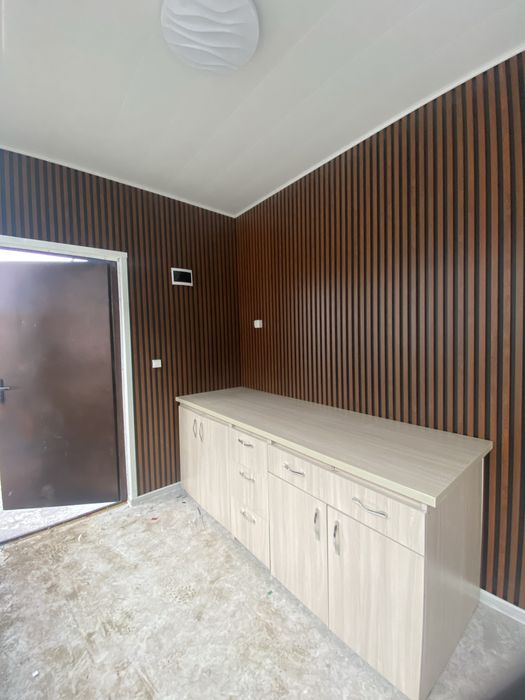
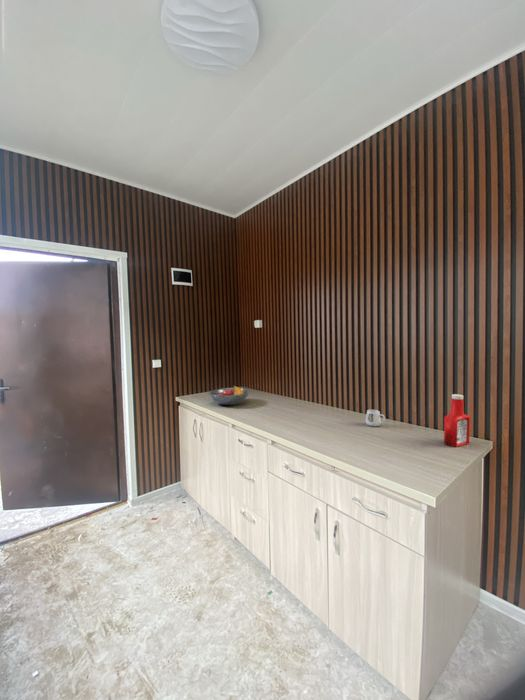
+ fruit bowl (229, 395)
+ soap bottle (457, 419)
+ mug (375, 418)
